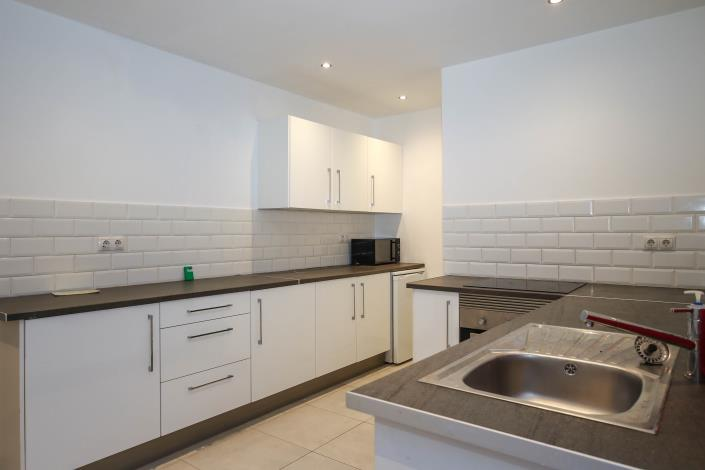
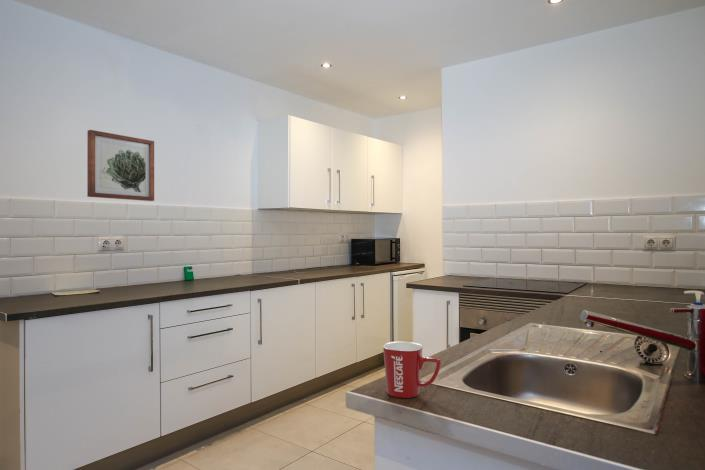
+ wall art (122, 167)
+ mug (412, 370)
